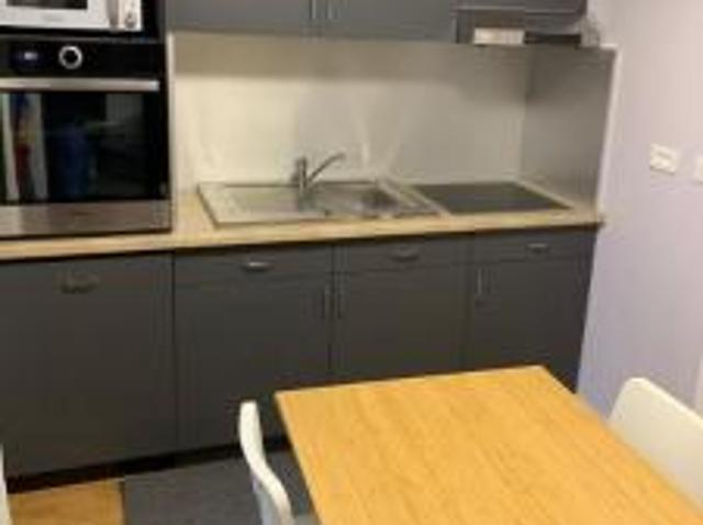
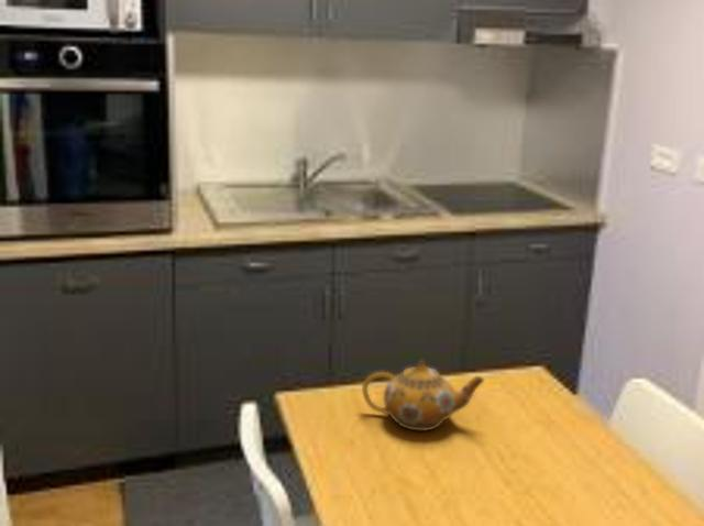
+ teapot (421, 391)
